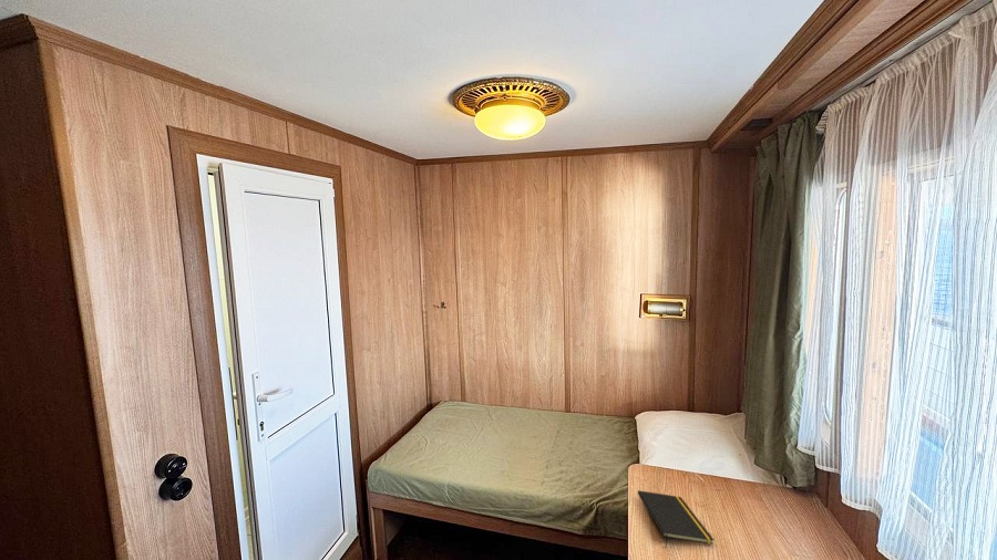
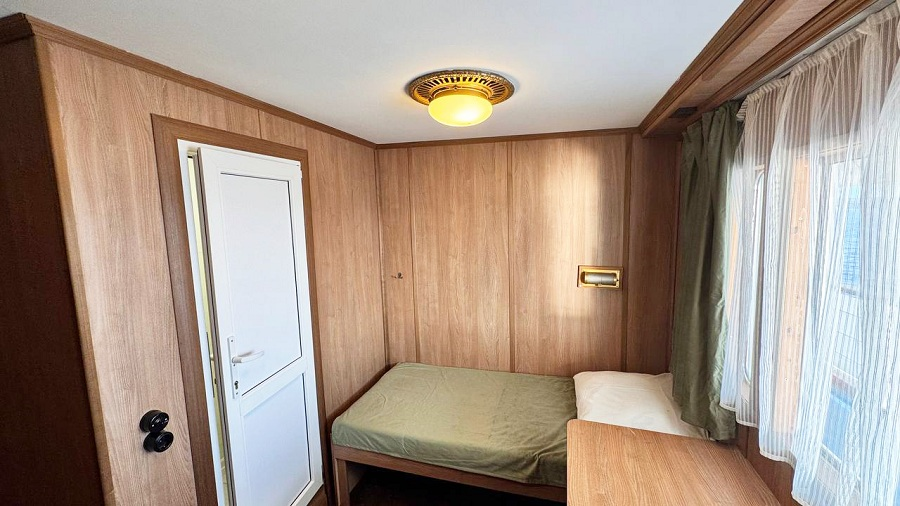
- notepad (672, 515)
